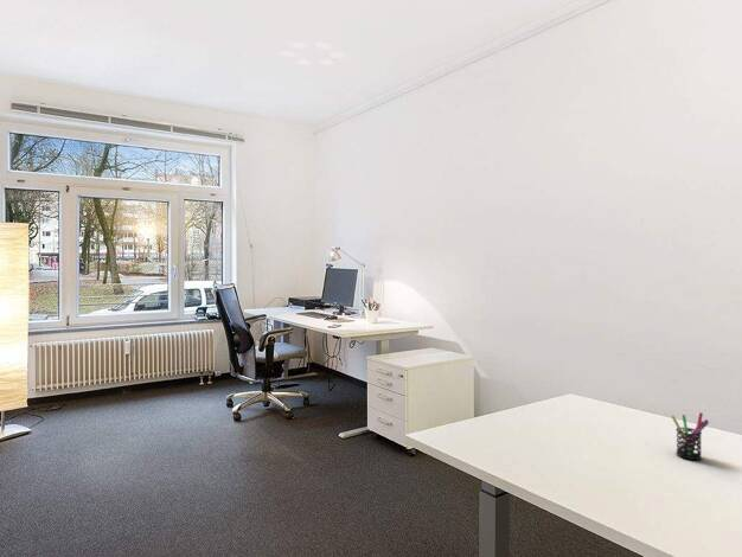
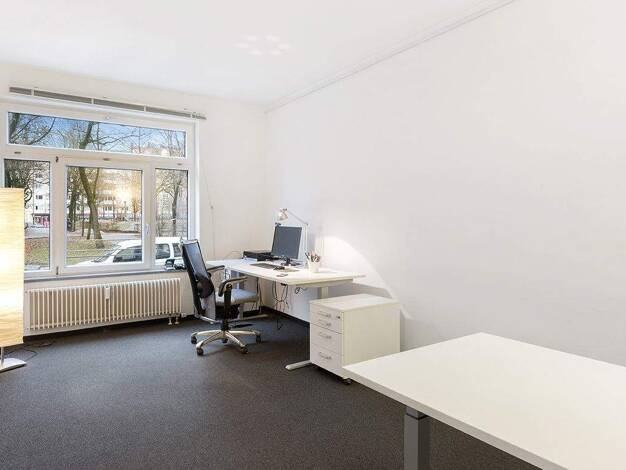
- pen holder (689, 434)
